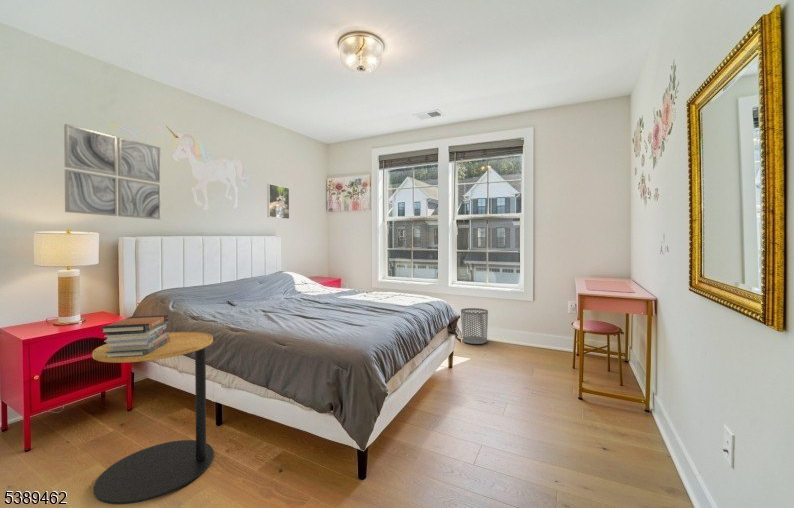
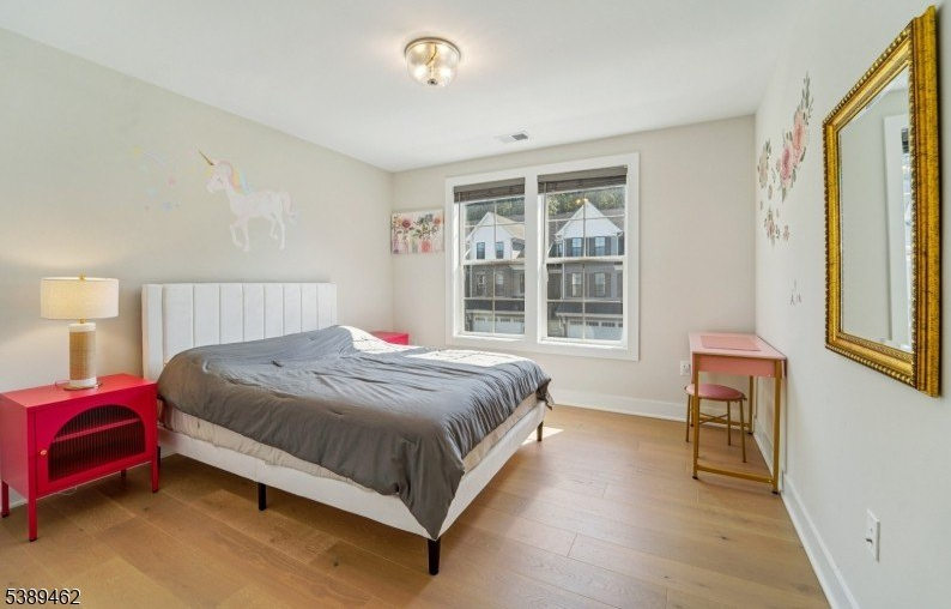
- wall art (116, 177)
- book stack (138, 334)
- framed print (278, 202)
- waste bin (474, 325)
- side table (167, 442)
